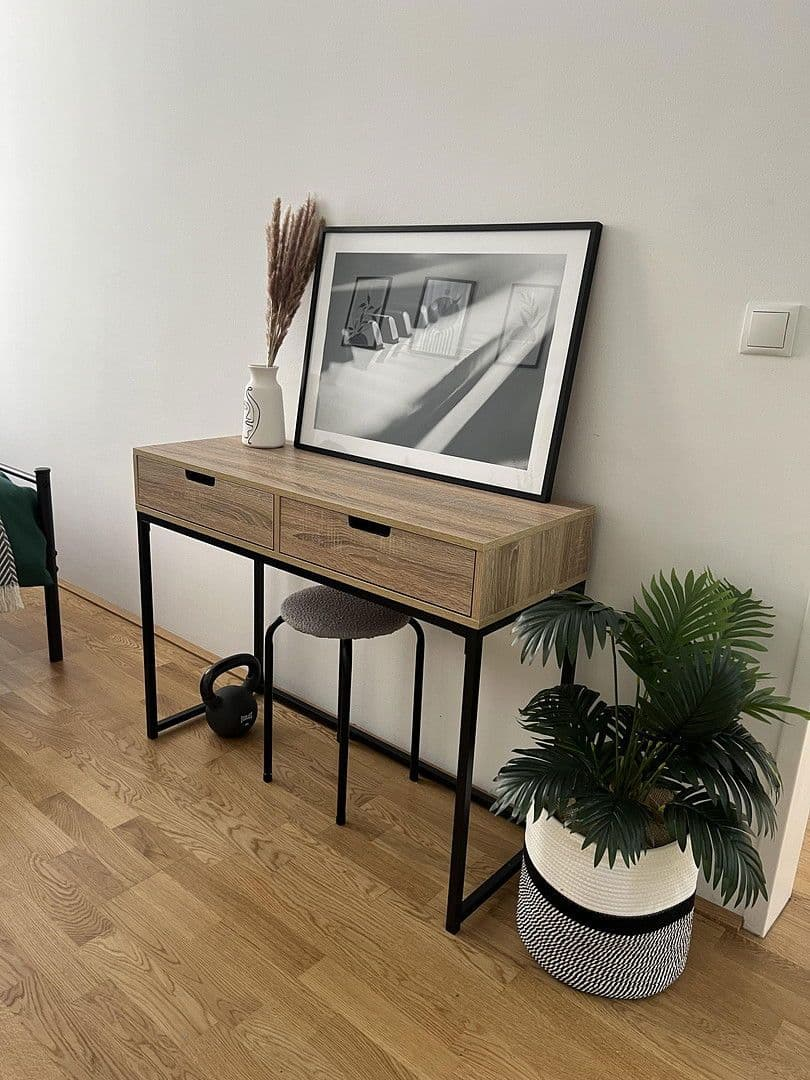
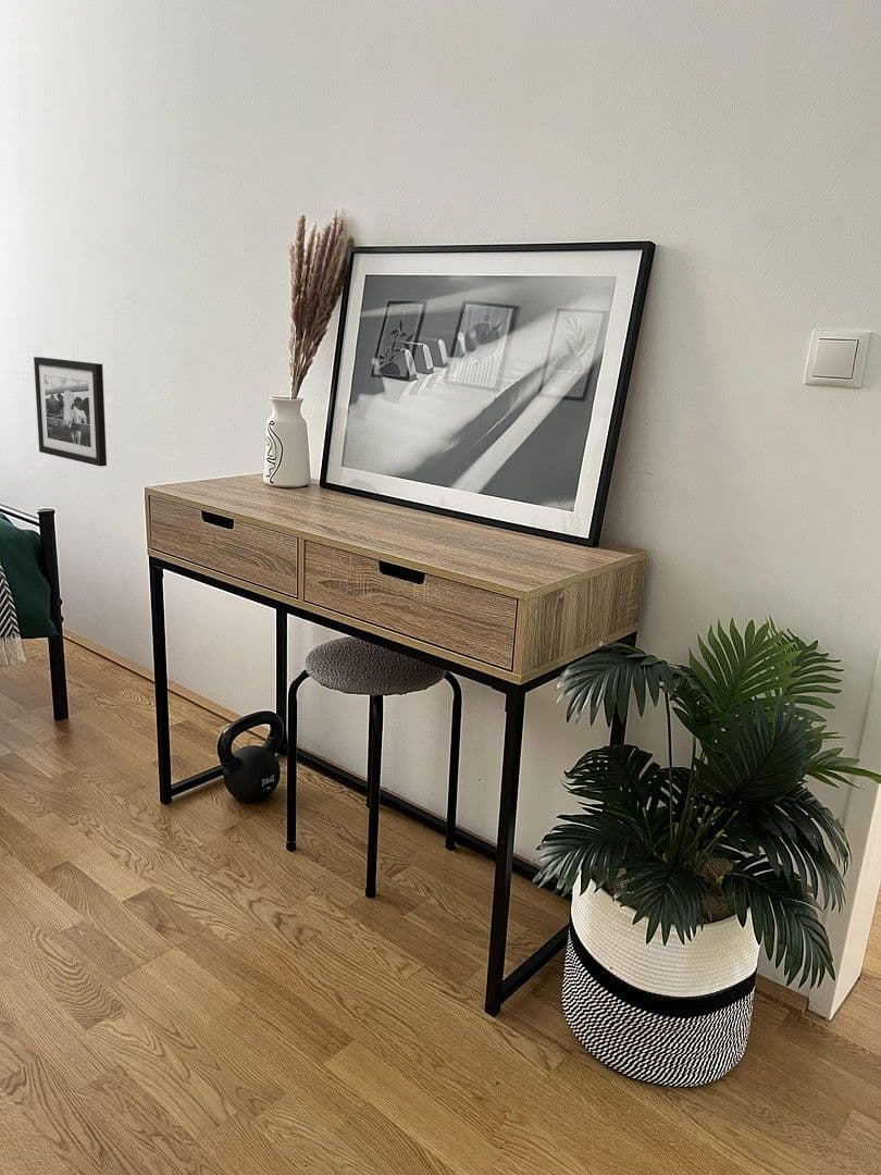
+ picture frame (69, 410)
